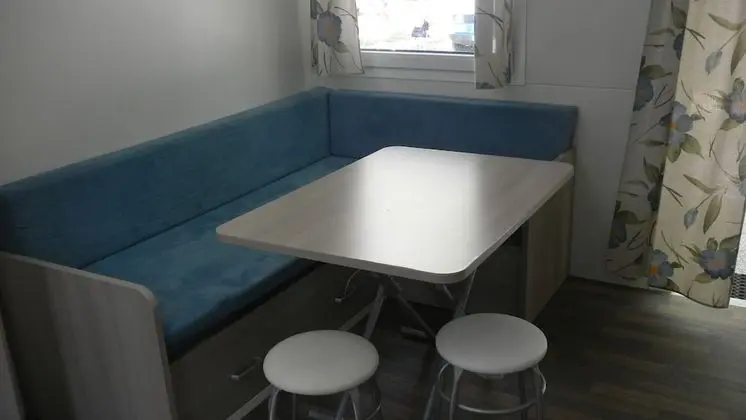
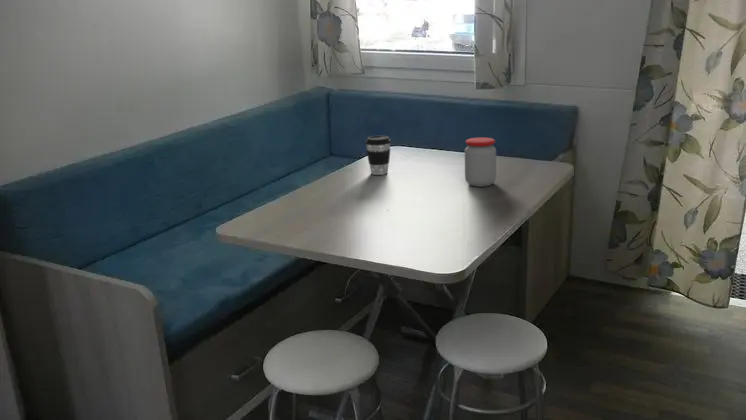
+ coffee cup (378, 155)
+ jar (480, 161)
